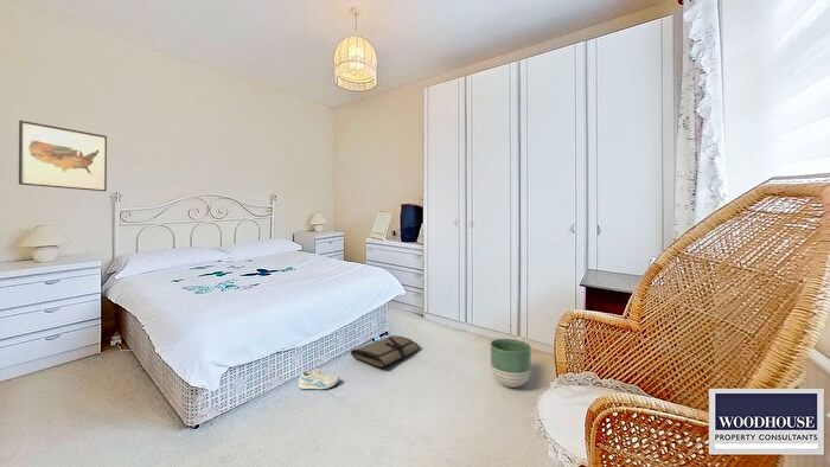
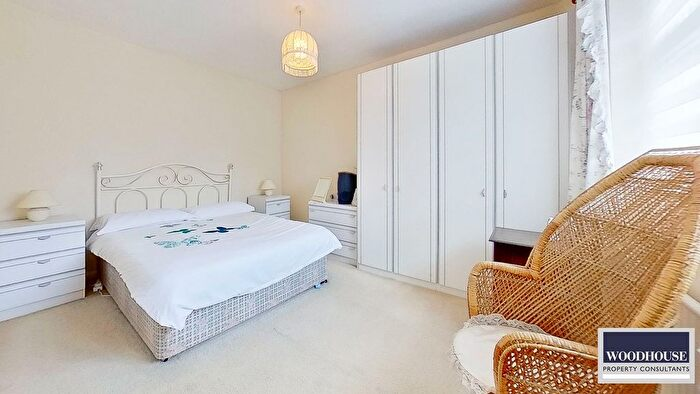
- tool roll (385, 345)
- wall art (65, 158)
- sneaker (319, 377)
- planter (510, 364)
